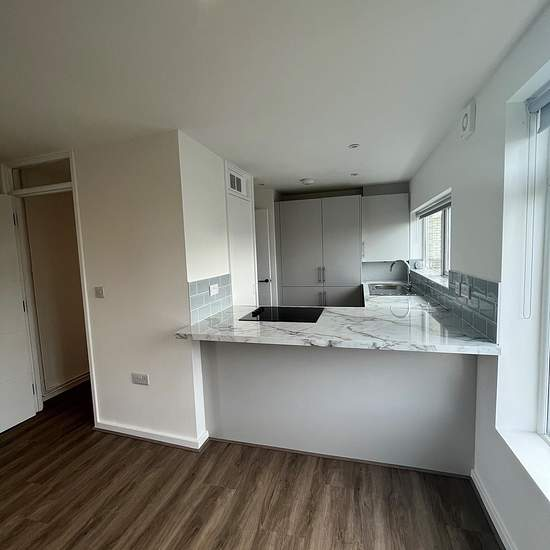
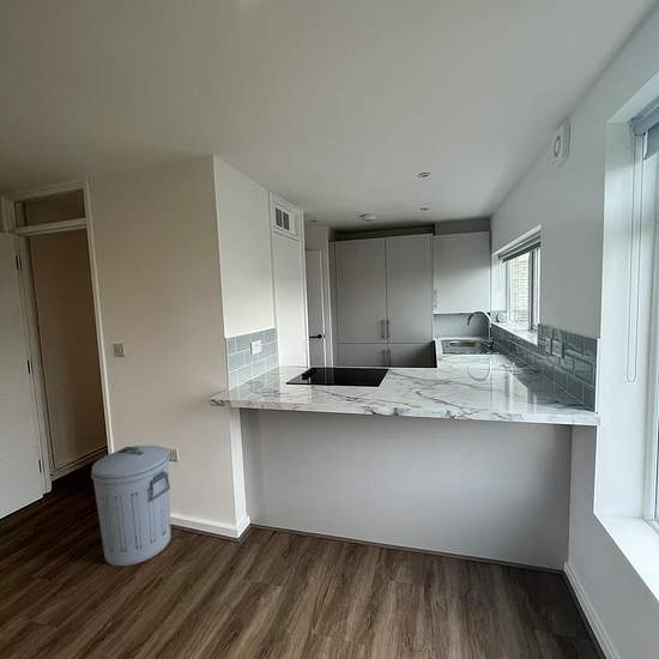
+ trash can (134, 496)
